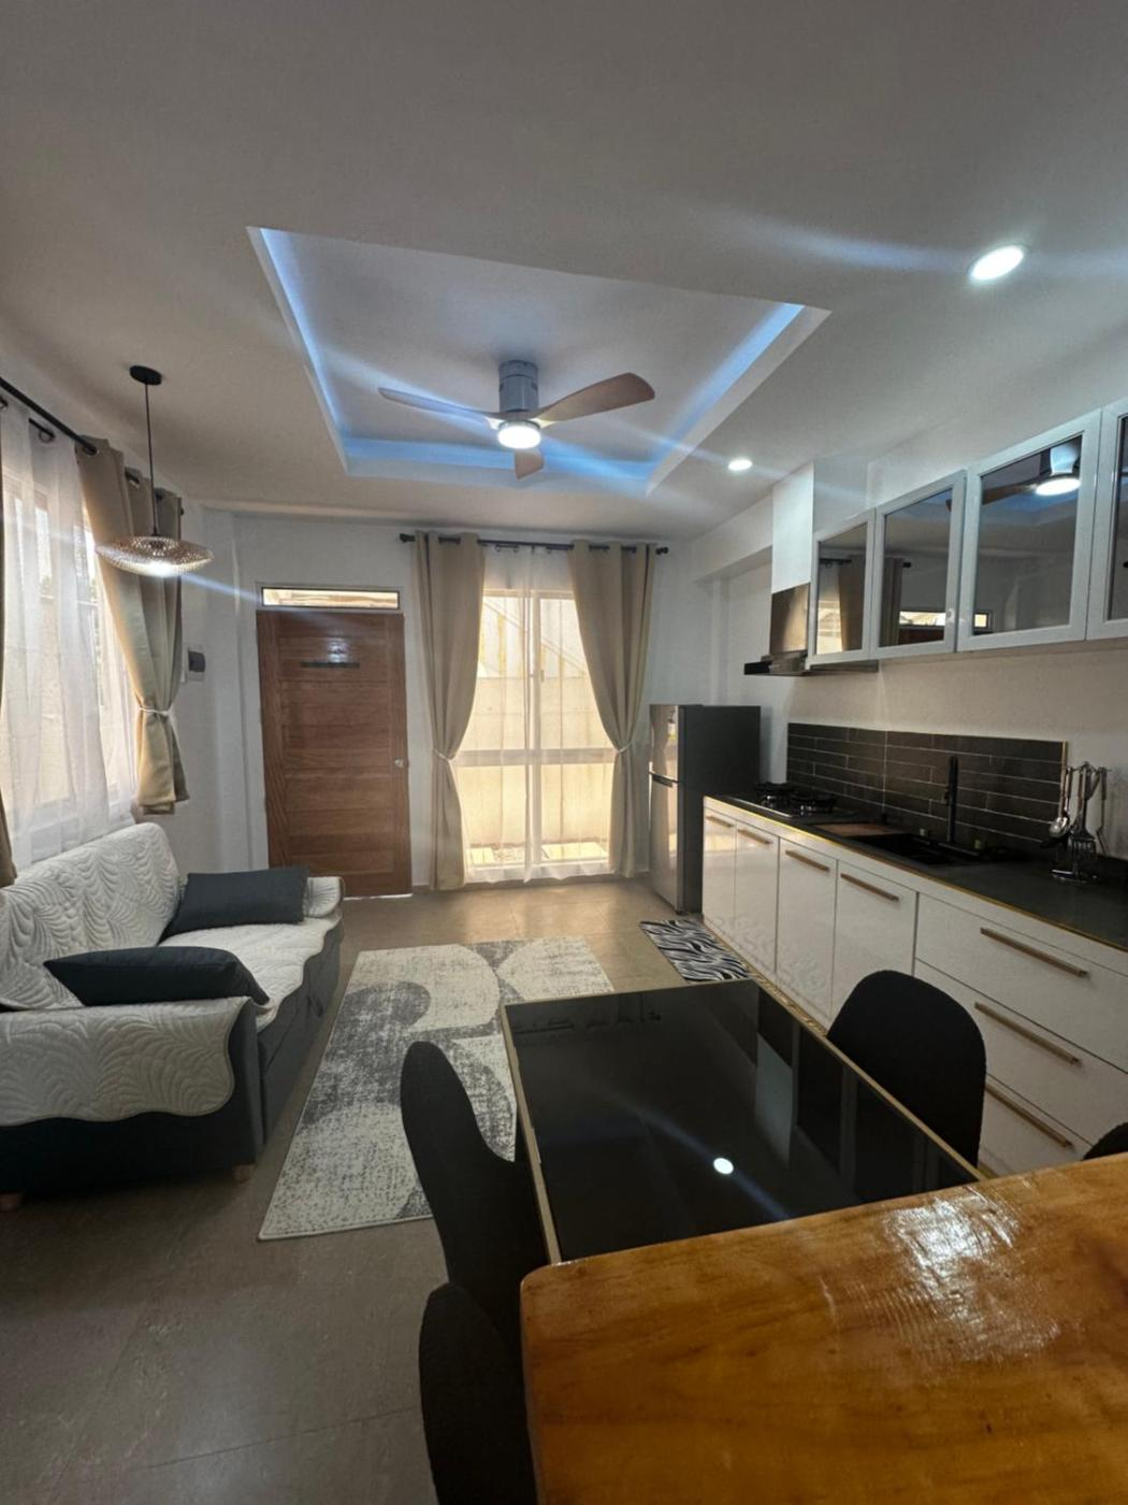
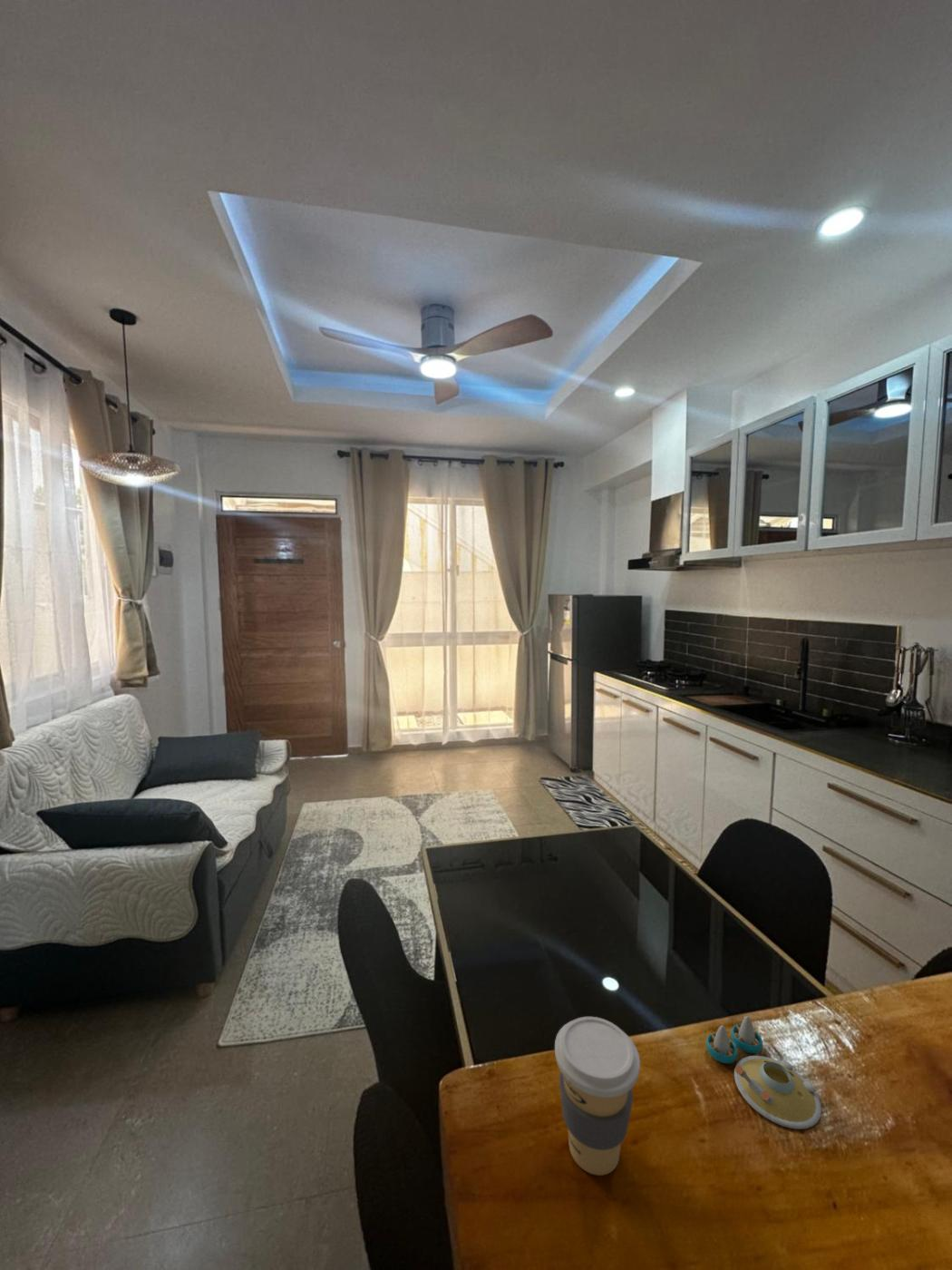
+ salt and pepper shaker set (763, 1063)
+ coffee cup (595, 1097)
